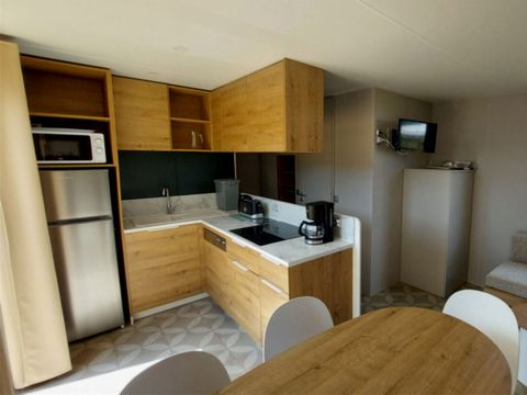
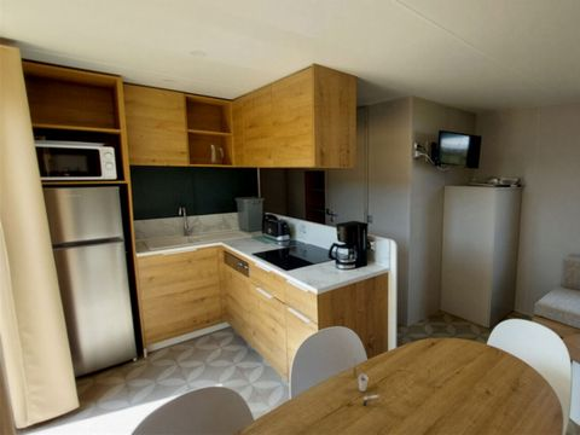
+ cup (361, 378)
